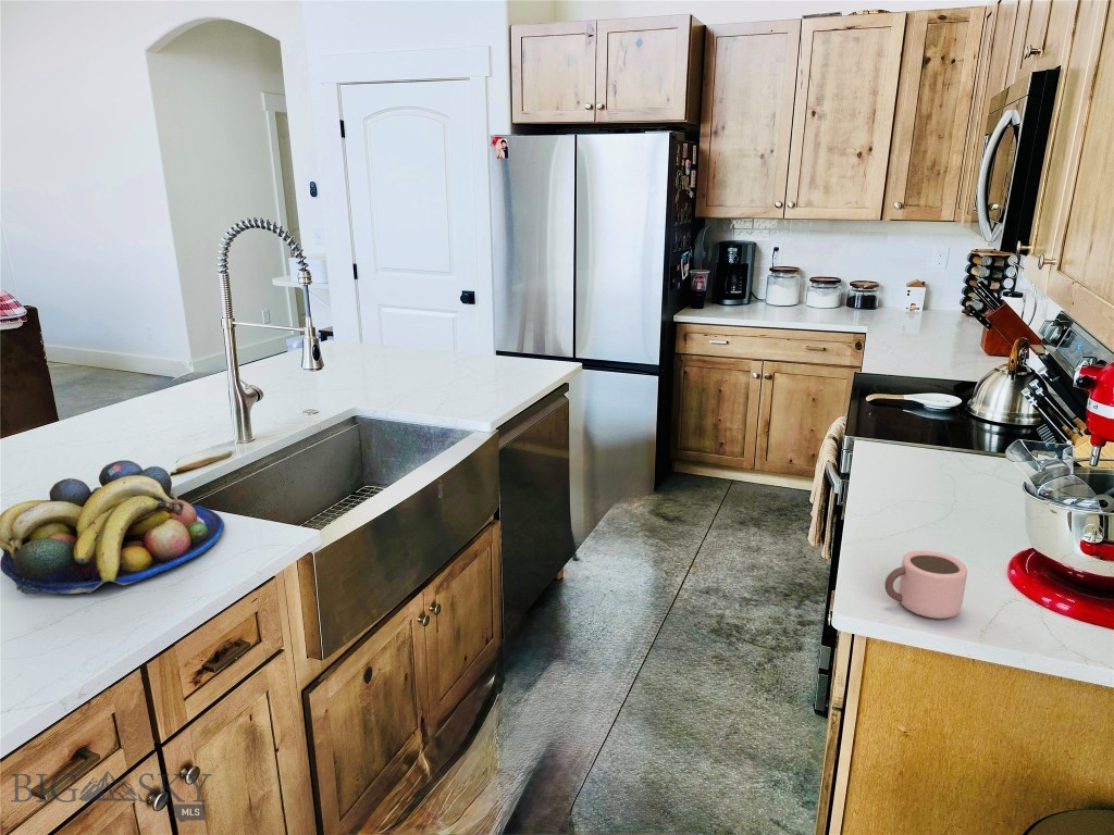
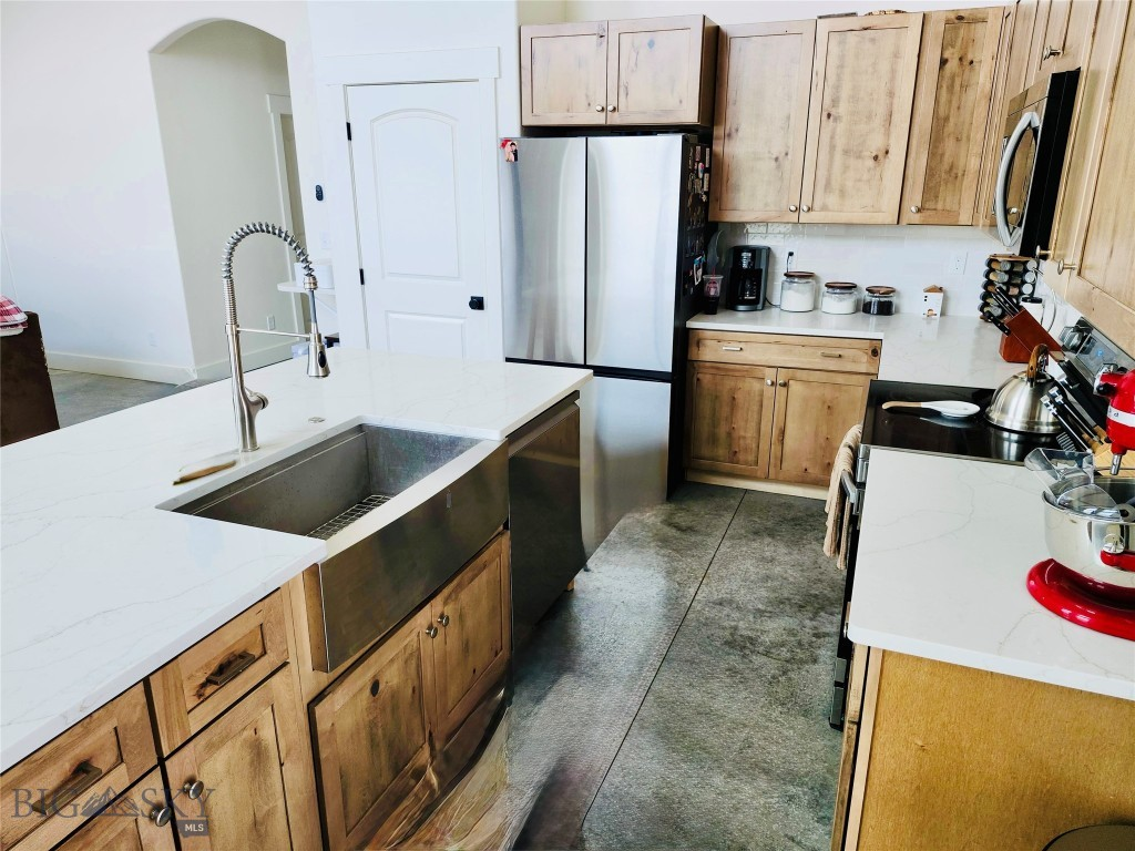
- fruit bowl (114, 511)
- mug (923, 584)
